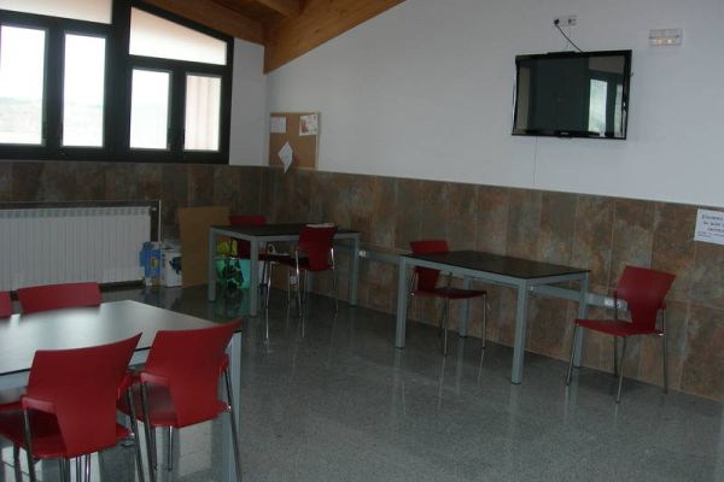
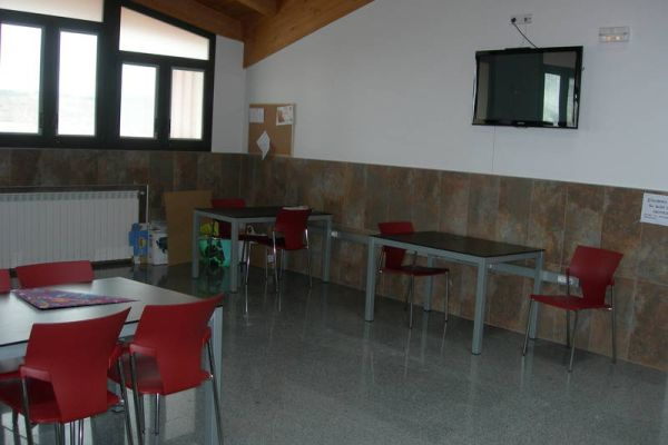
+ gameboard (75, 295)
